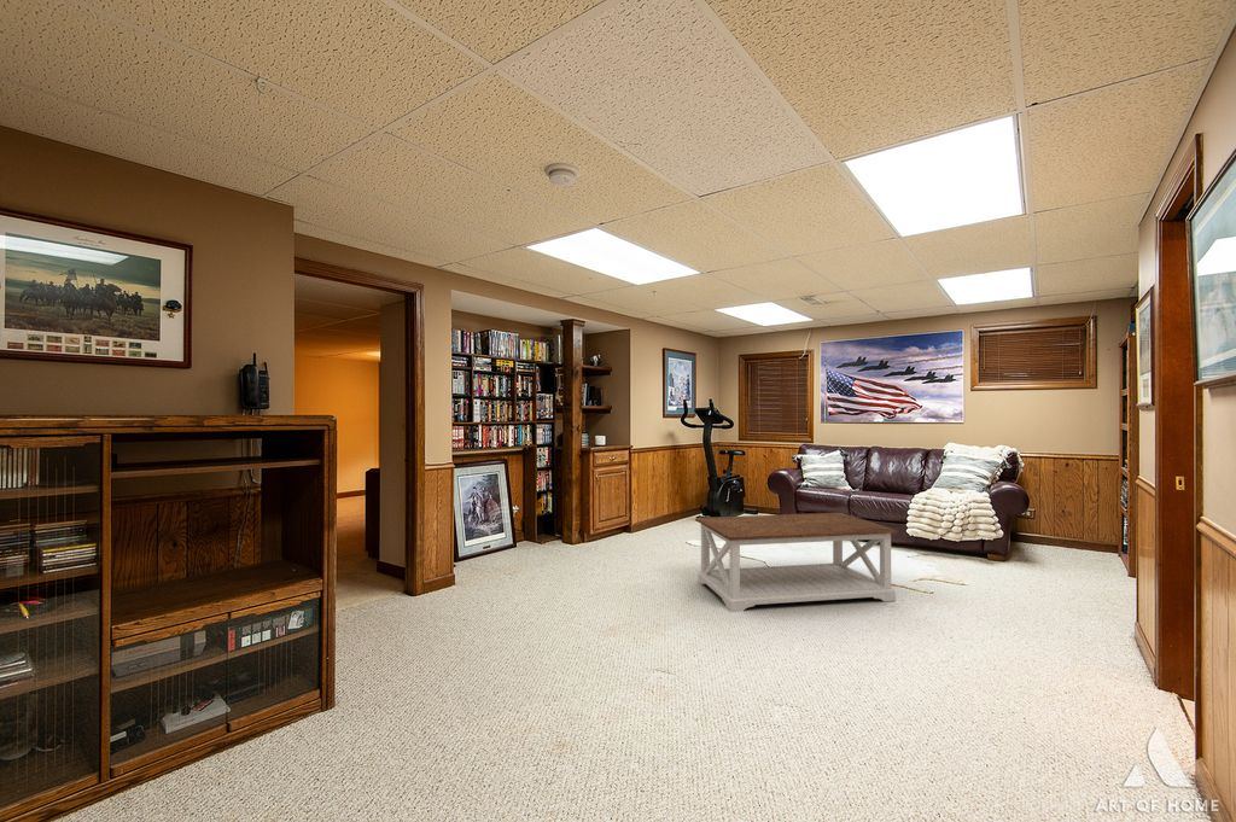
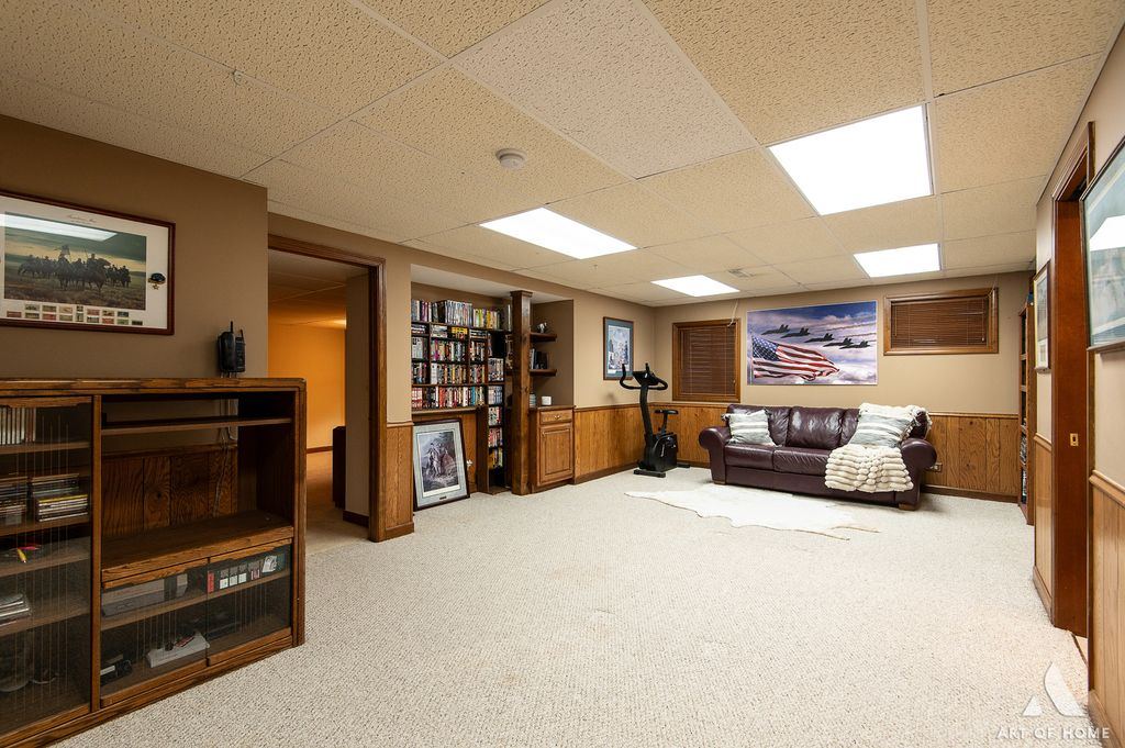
- coffee table (791, 565)
